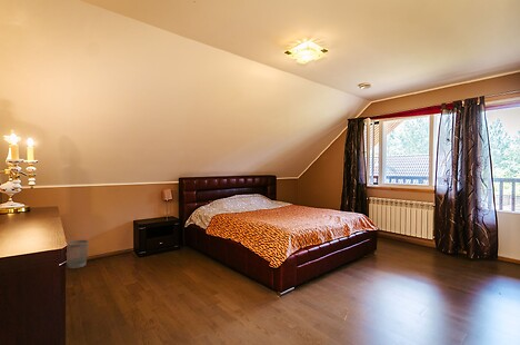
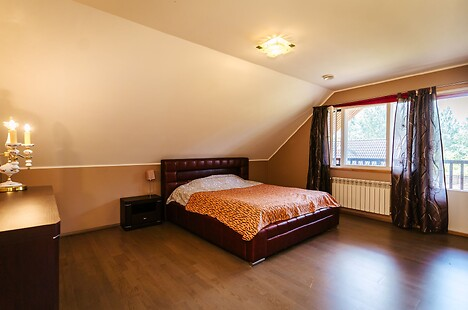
- wastebasket (77, 254)
